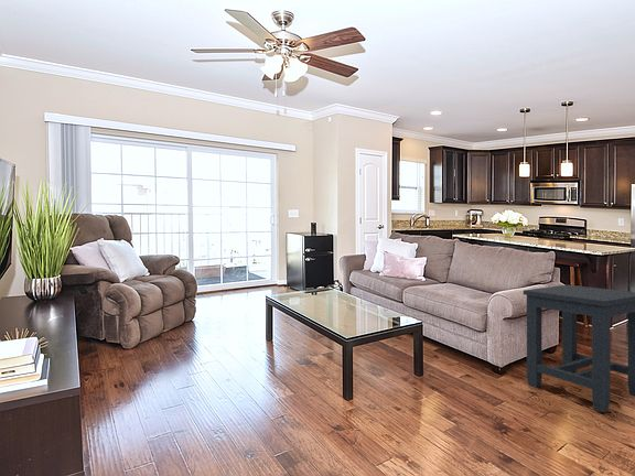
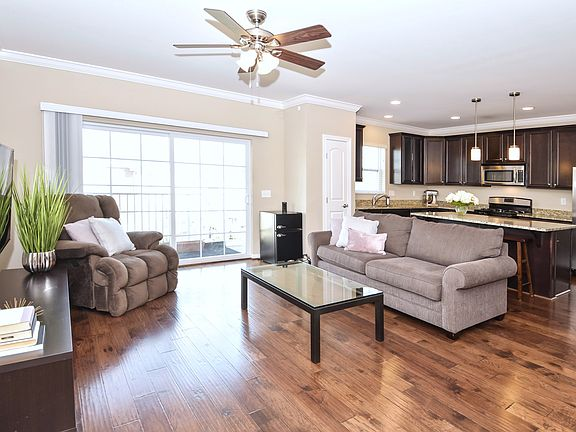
- side table (575, 340)
